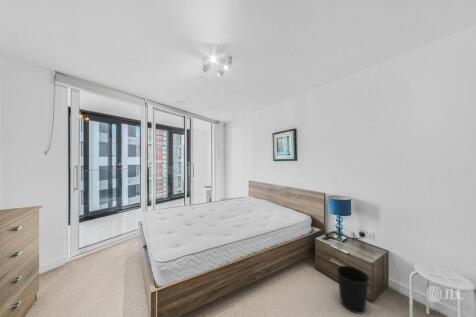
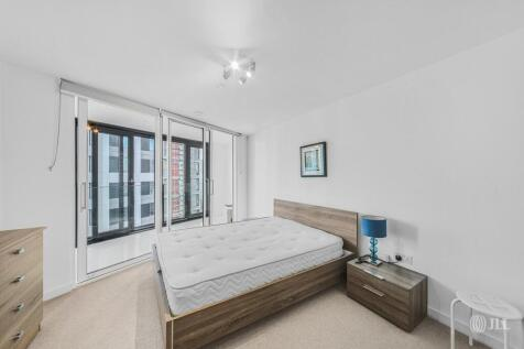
- wastebasket (352, 289)
